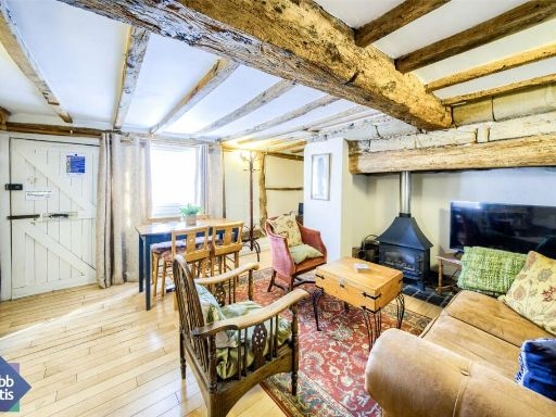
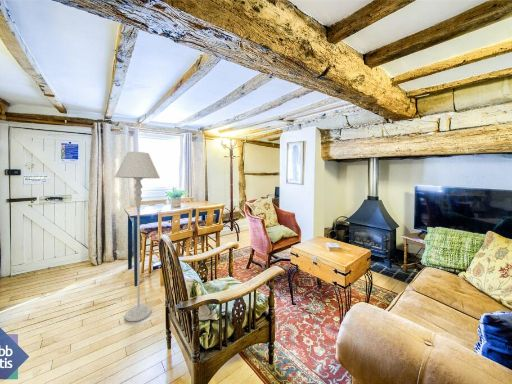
+ floor lamp (138, 234)
